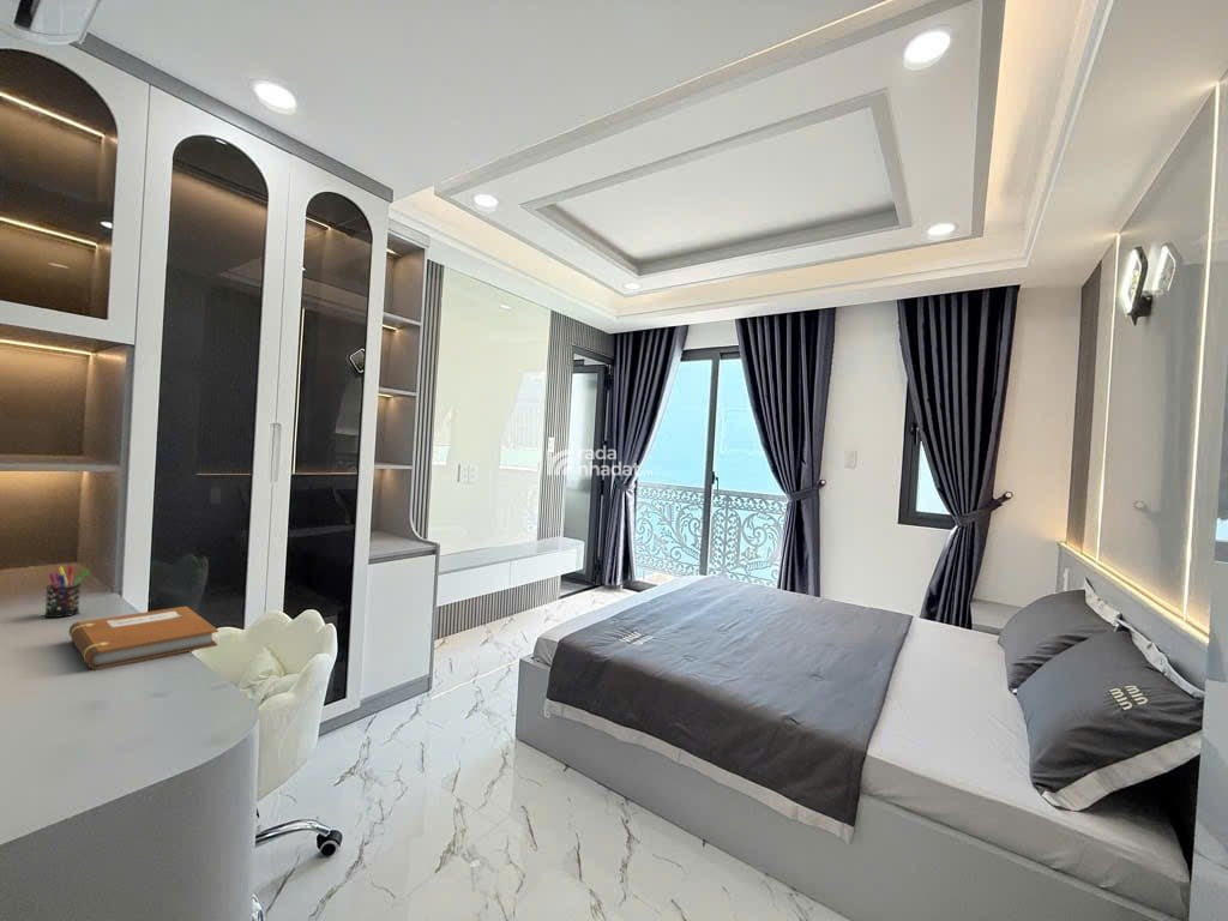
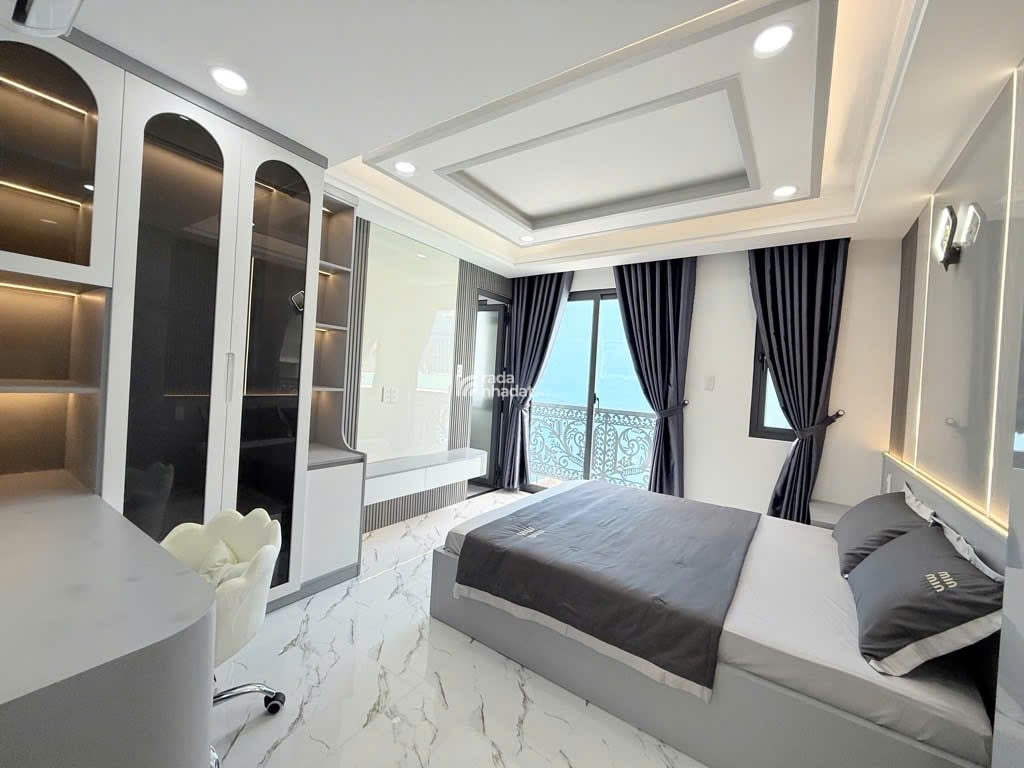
- pen holder (67, 588)
- notebook (142, 633)
